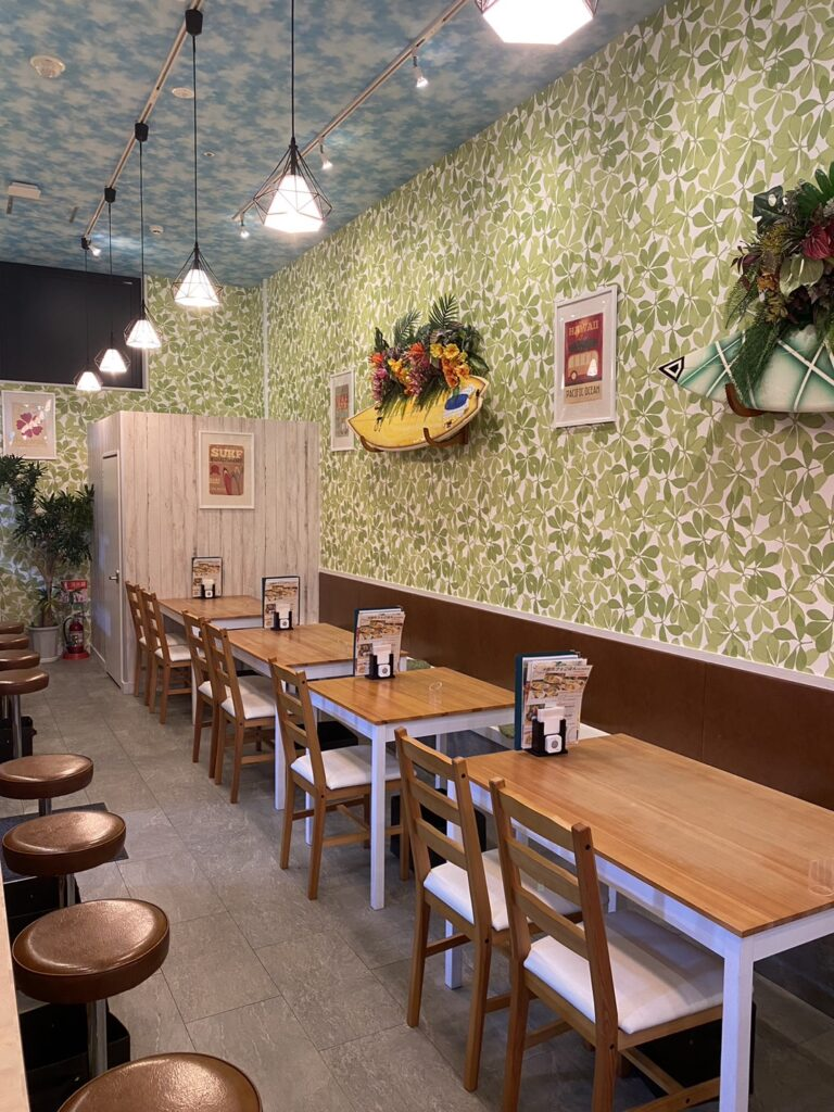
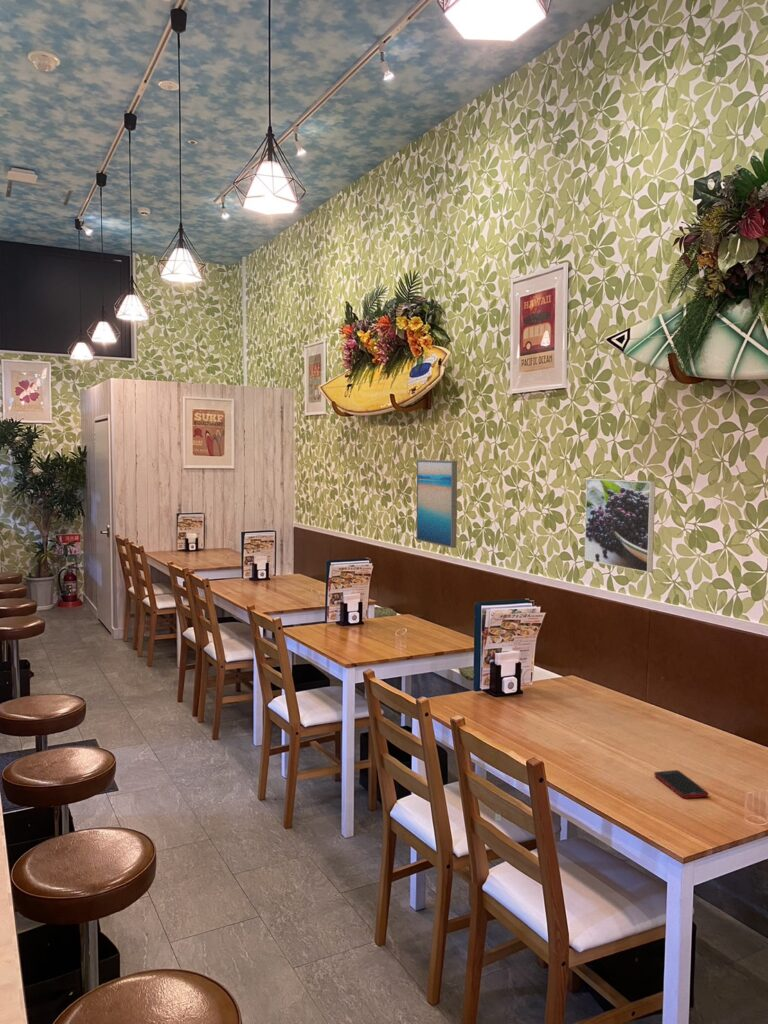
+ wall art (435, 502)
+ cell phone (680, 784)
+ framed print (618, 523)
